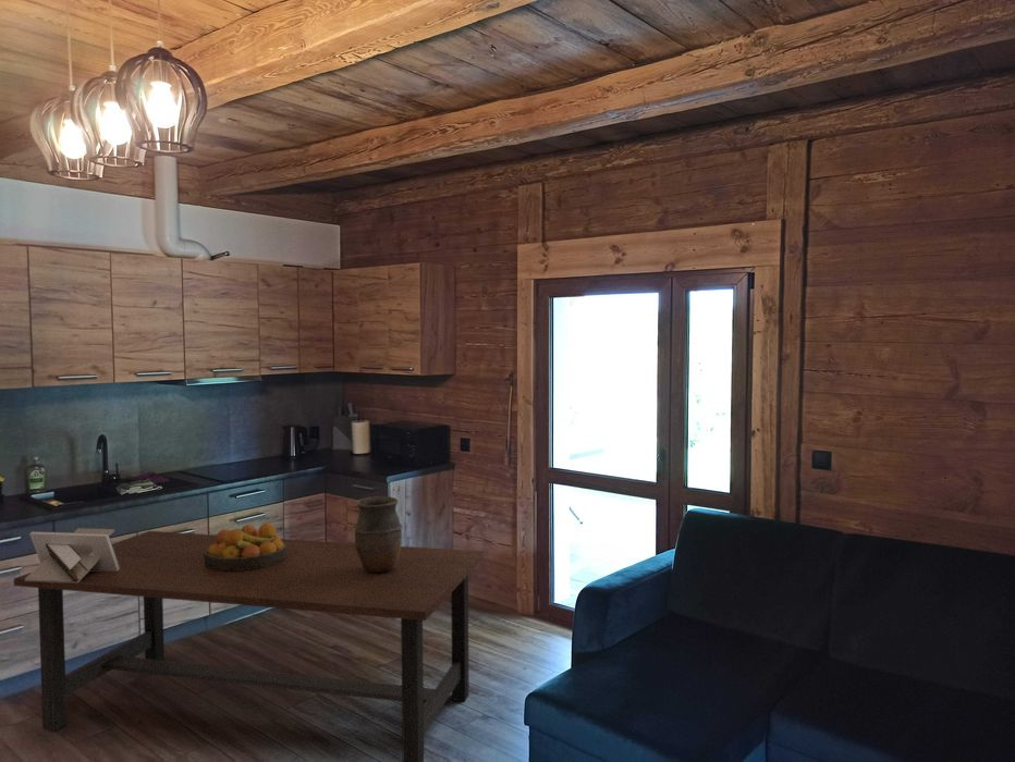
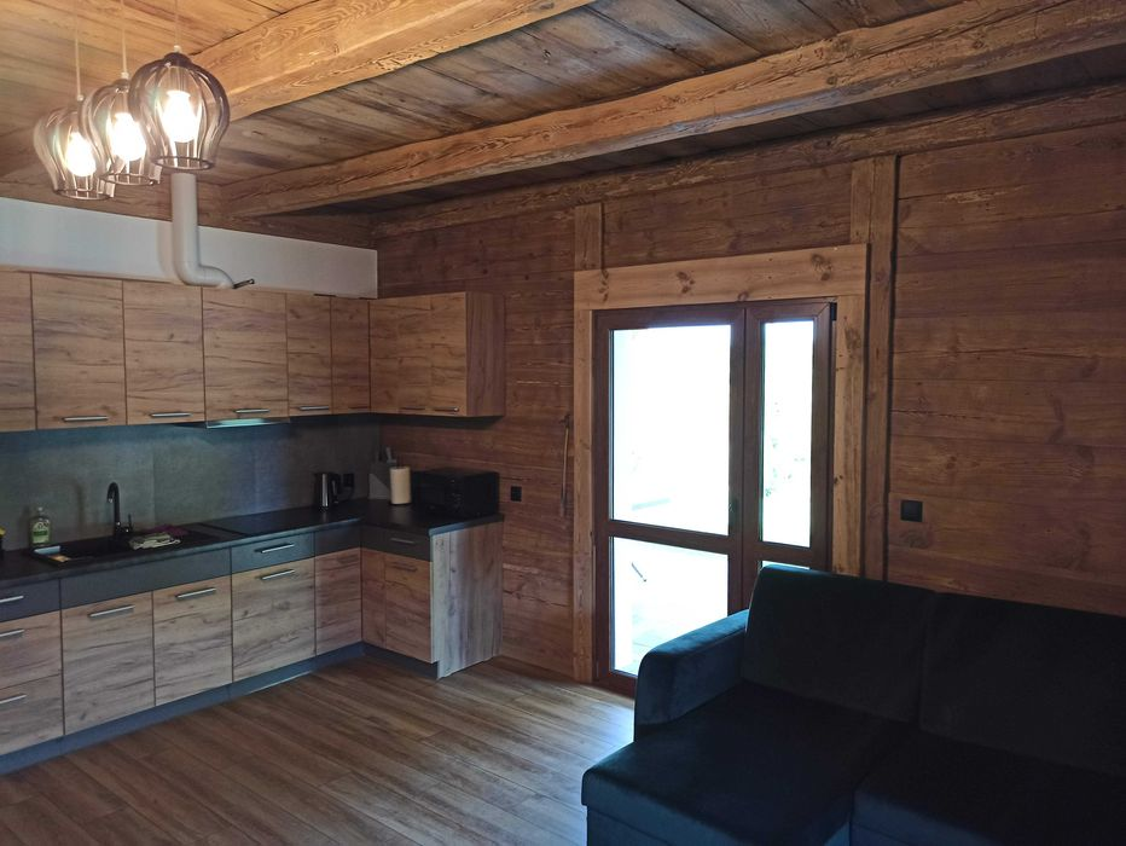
- vase (378, 533)
- dining table (264, 606)
- architectural model (75, 550)
- fruit bowl (245, 542)
